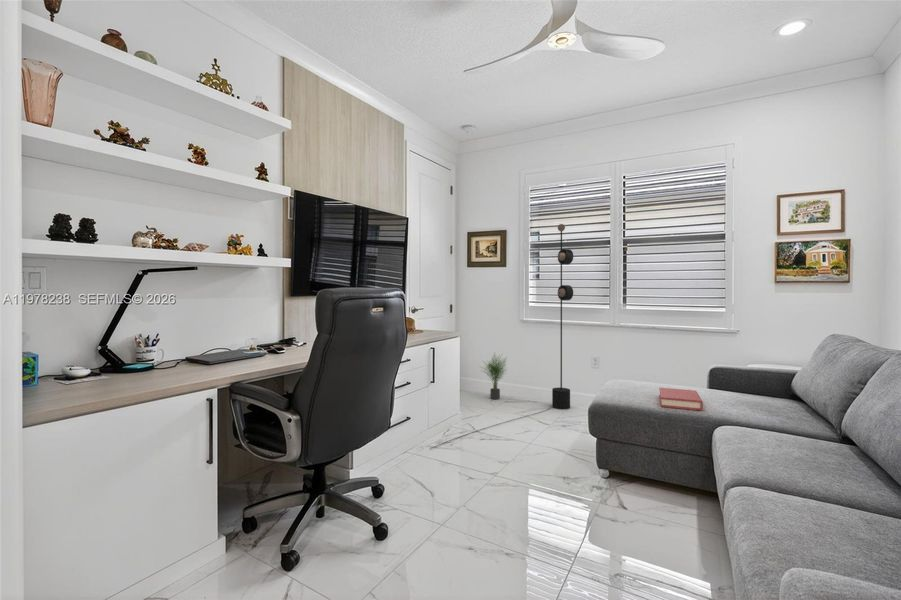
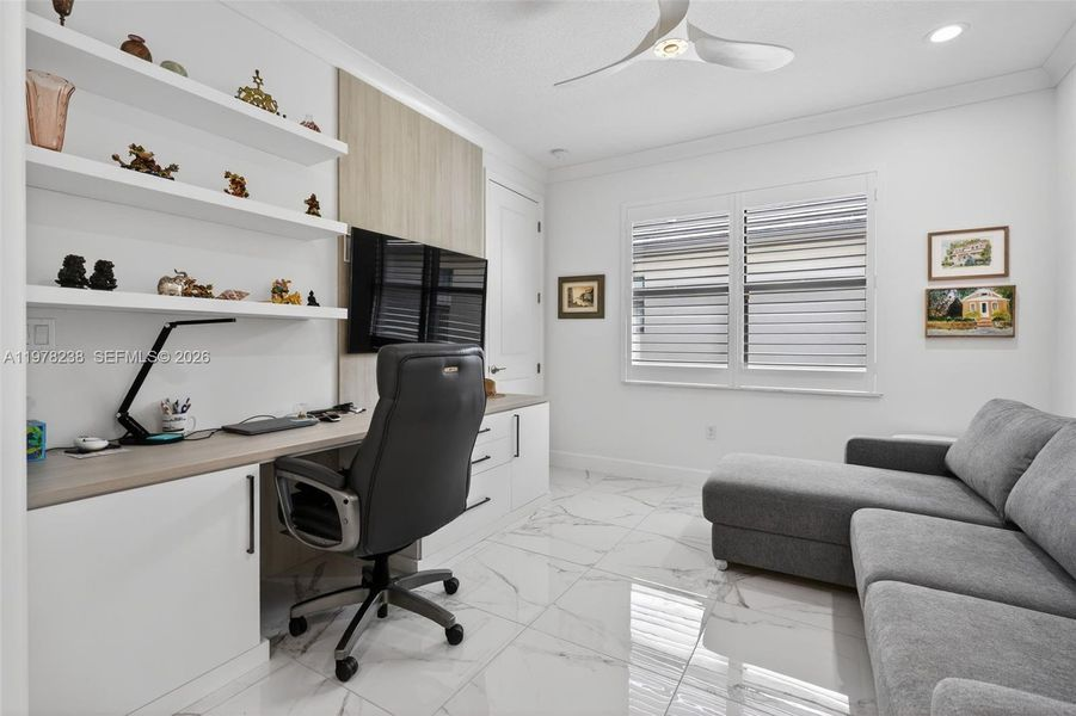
- hardback book (679, 398)
- potted plant (492, 374)
- floor lamp (561, 318)
